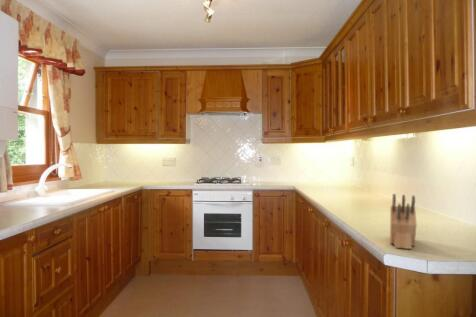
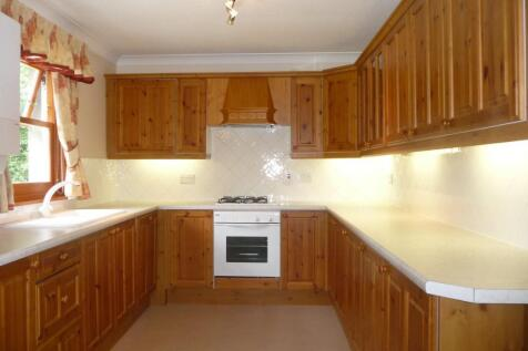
- knife block (402, 218)
